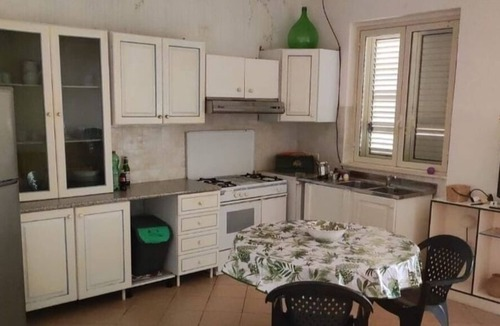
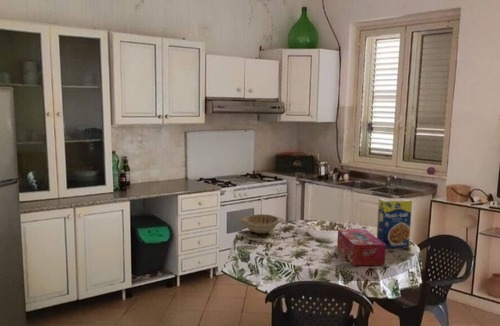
+ decorative bowl (260, 224)
+ legume (393, 222)
+ tissue box (359, 246)
